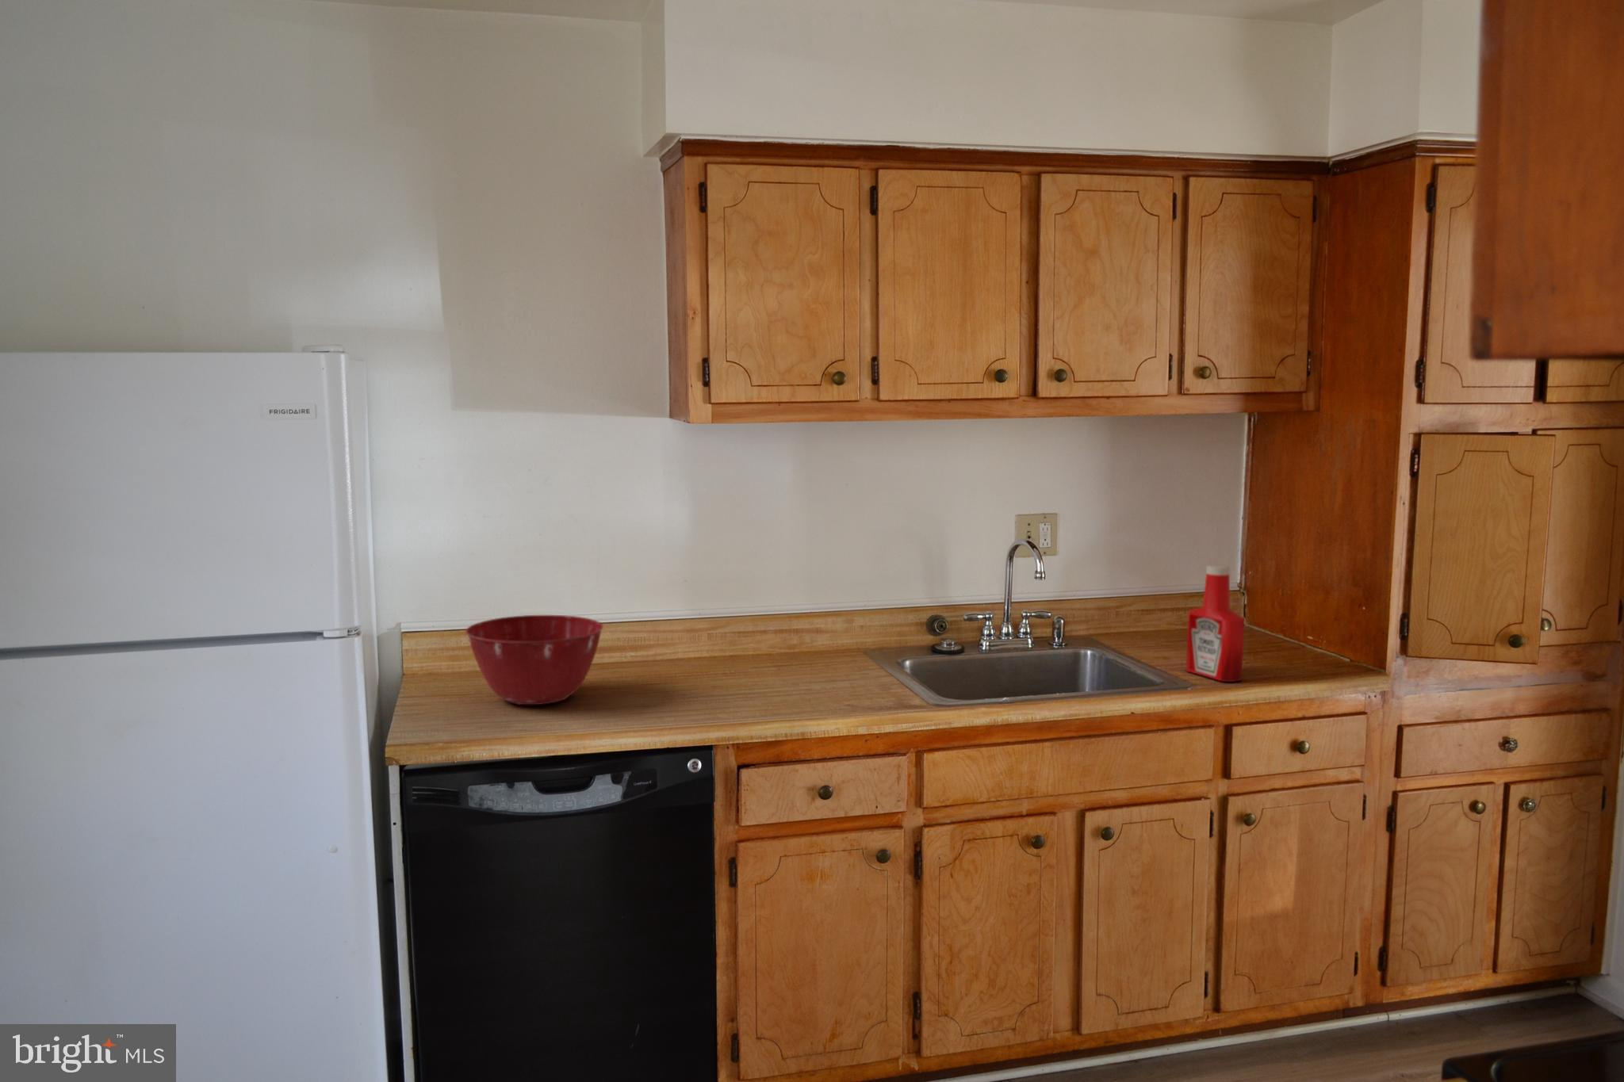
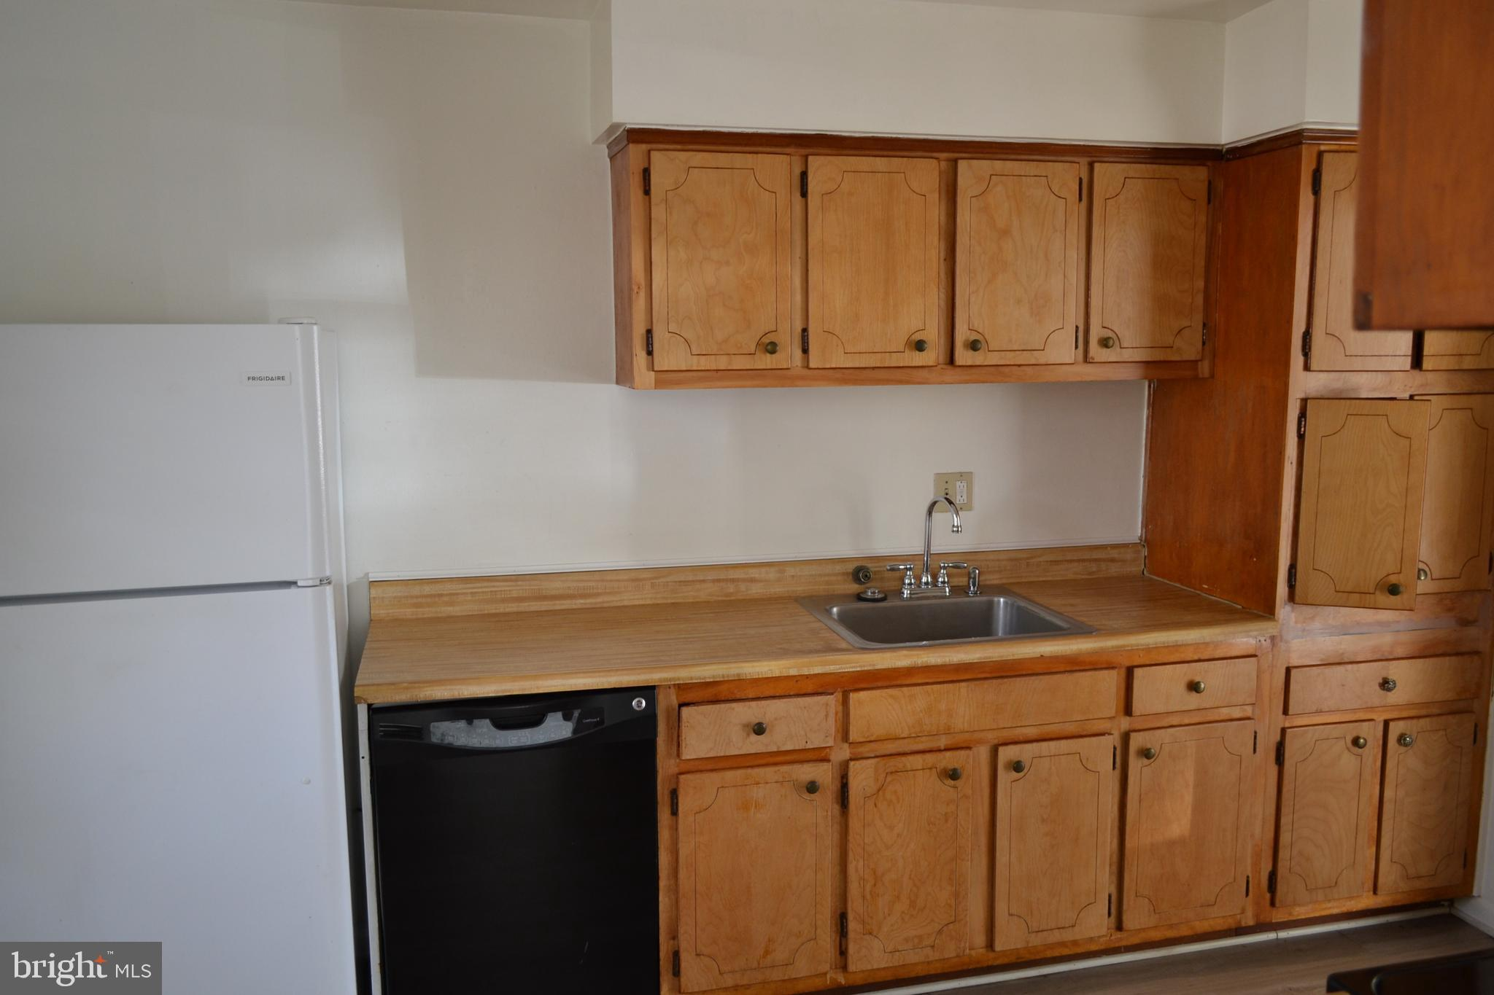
- soap bottle (1216, 621)
- mixing bowl (536, 662)
